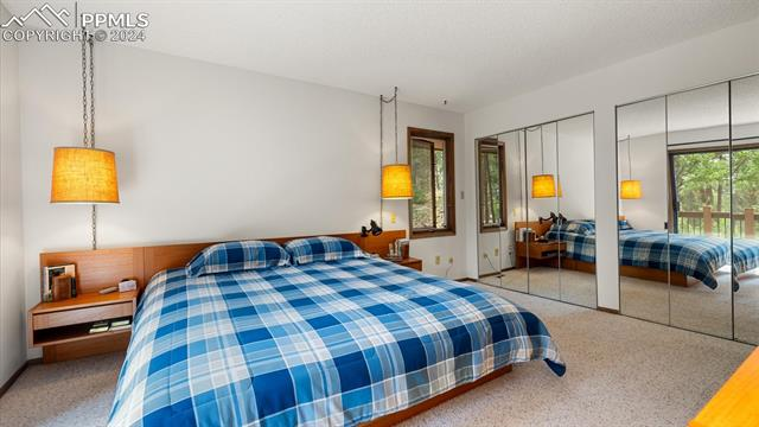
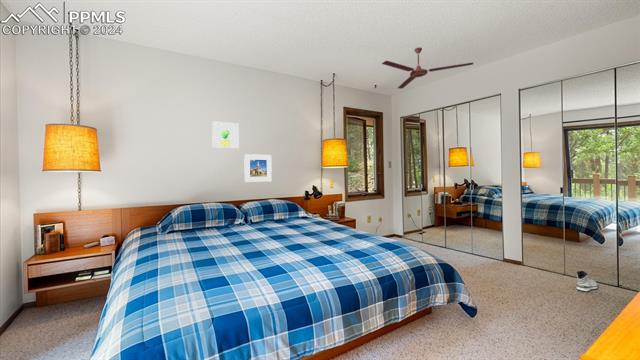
+ ceiling fan (429, 69)
+ sneaker (587, 279)
+ wall art (225, 135)
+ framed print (258, 168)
